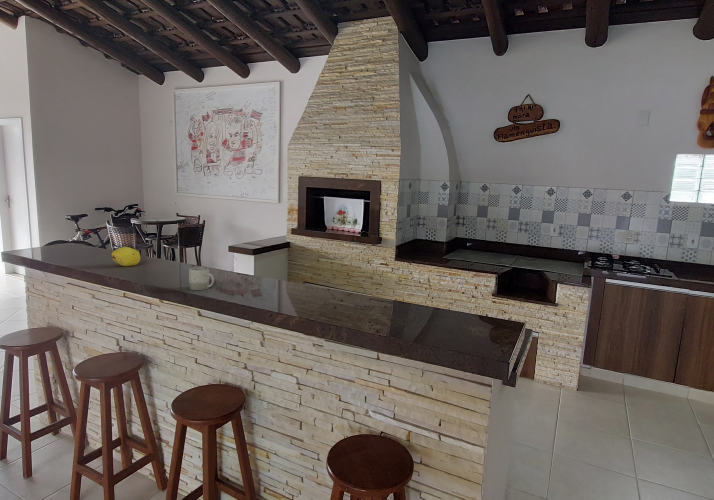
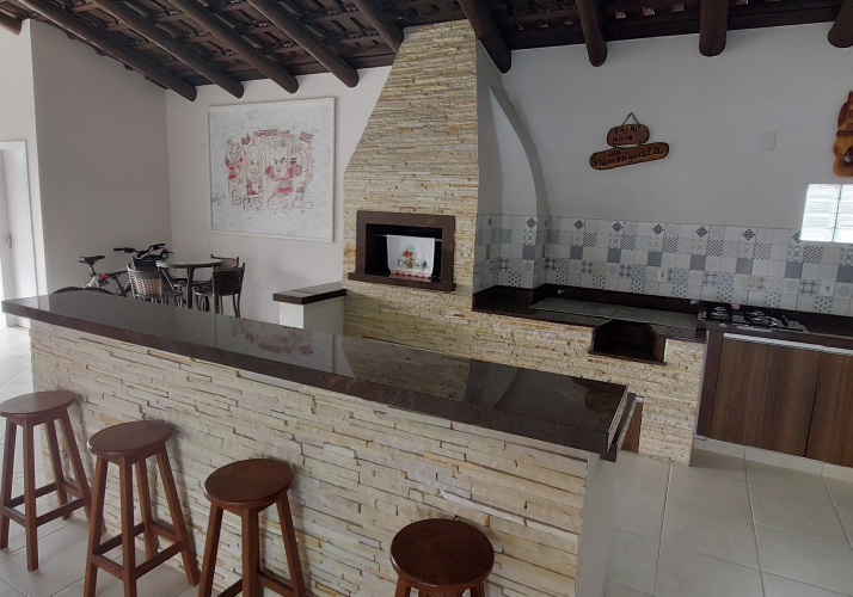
- cup (202, 278)
- fruit (125, 256)
